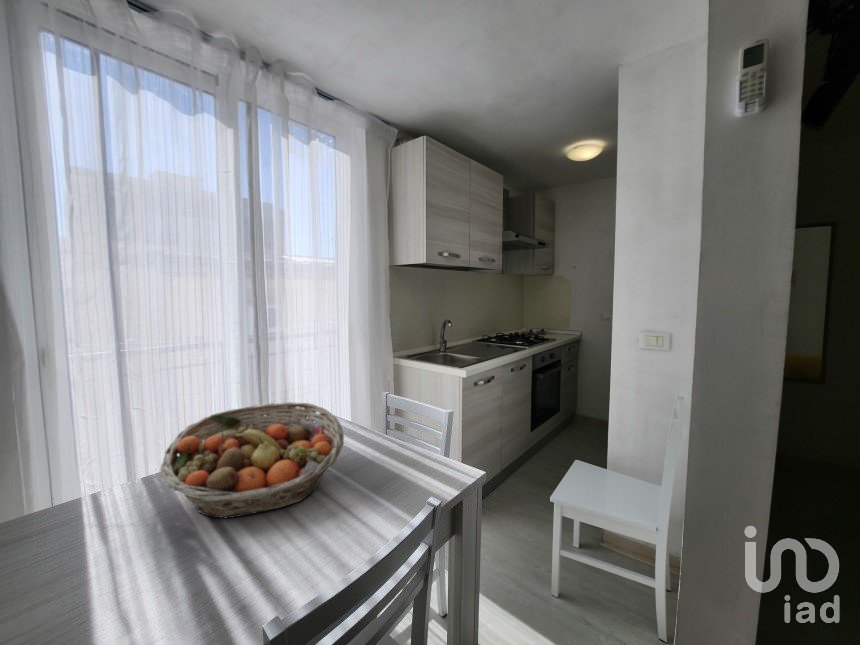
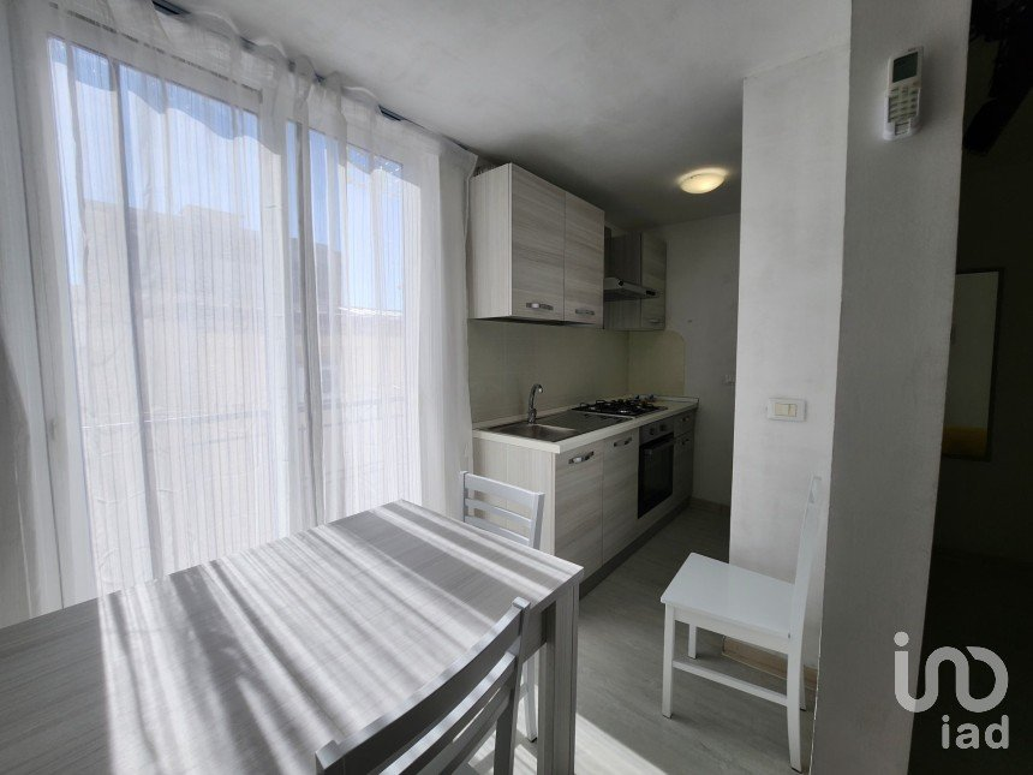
- fruit basket (261, 453)
